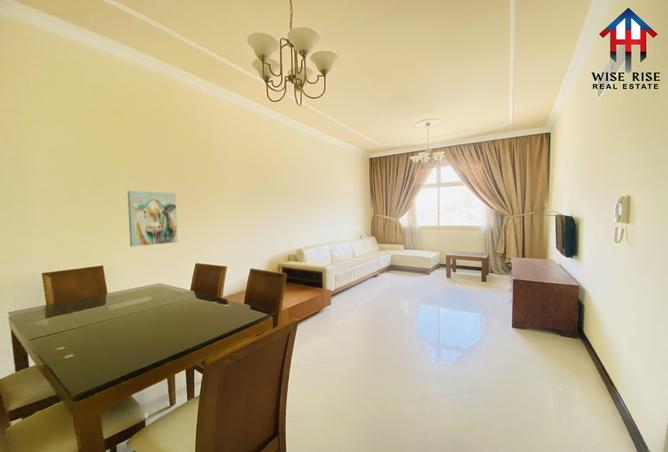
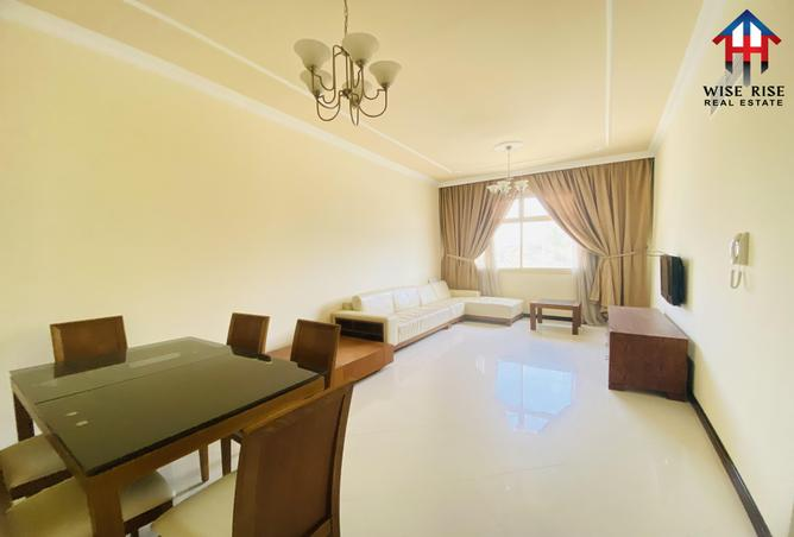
- wall art (154, 218)
